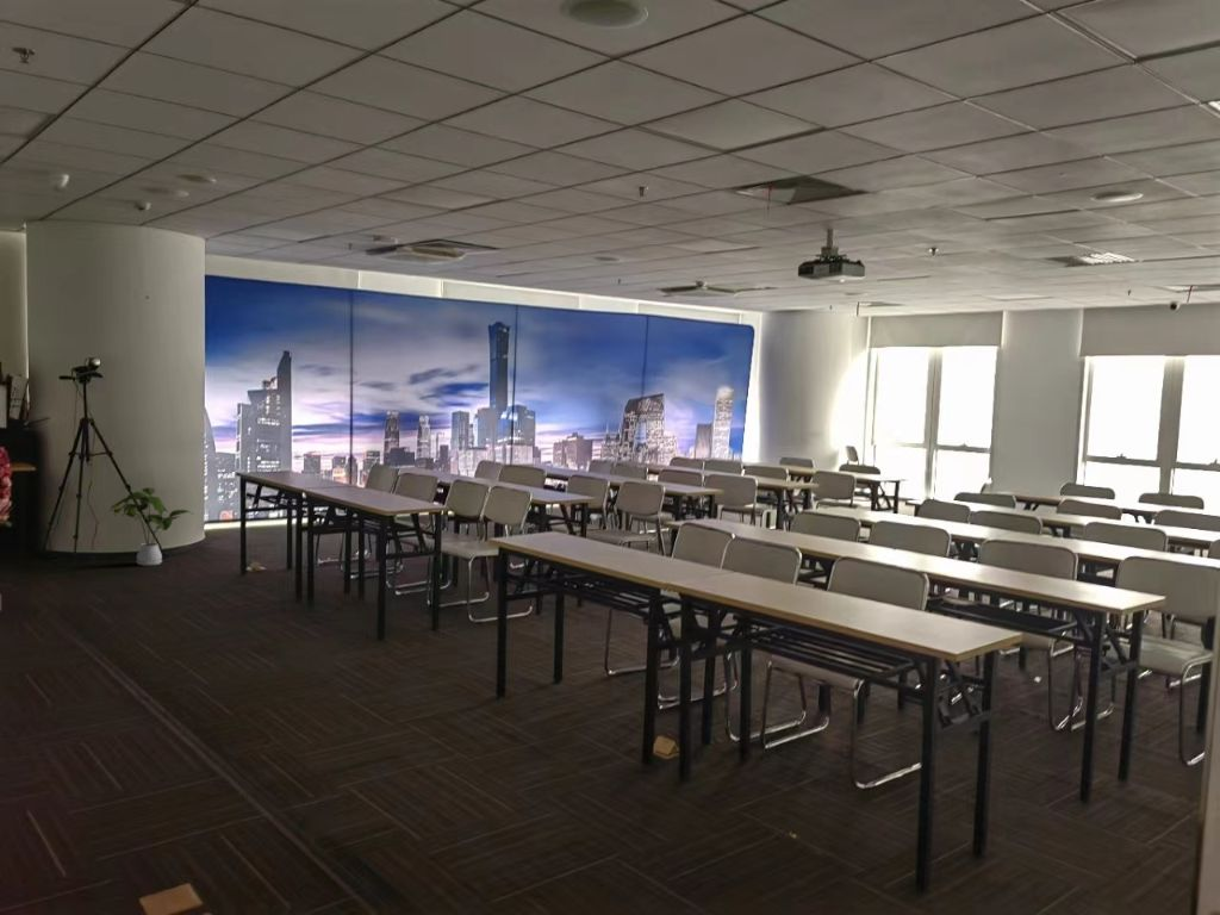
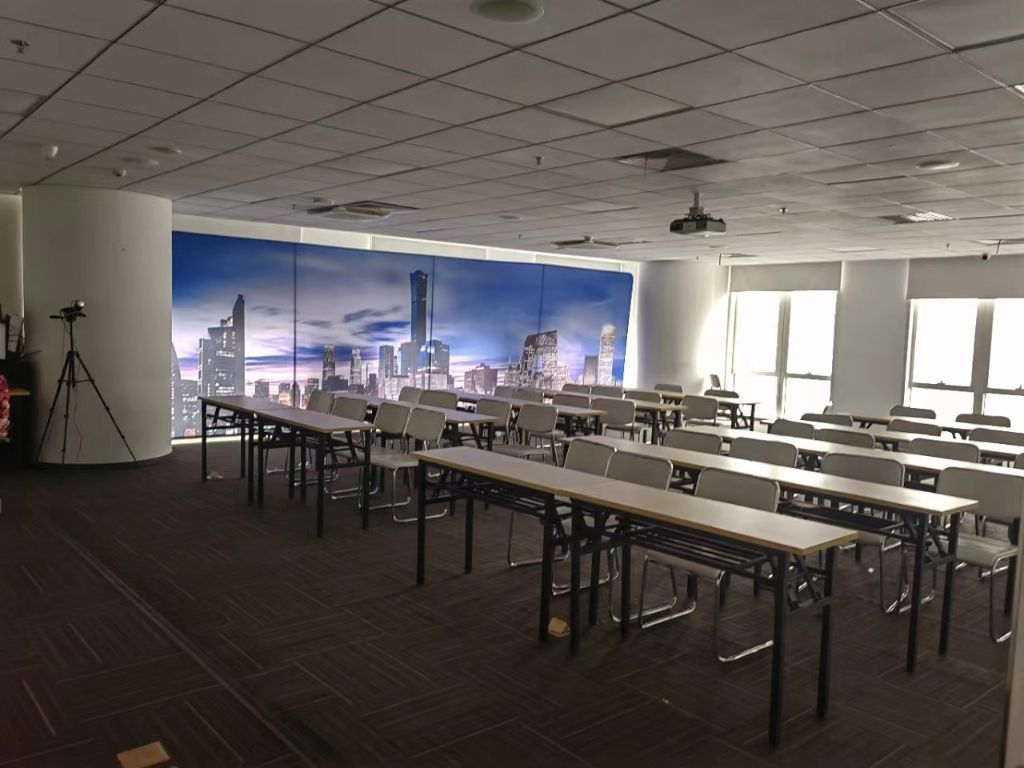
- house plant (149, 527)
